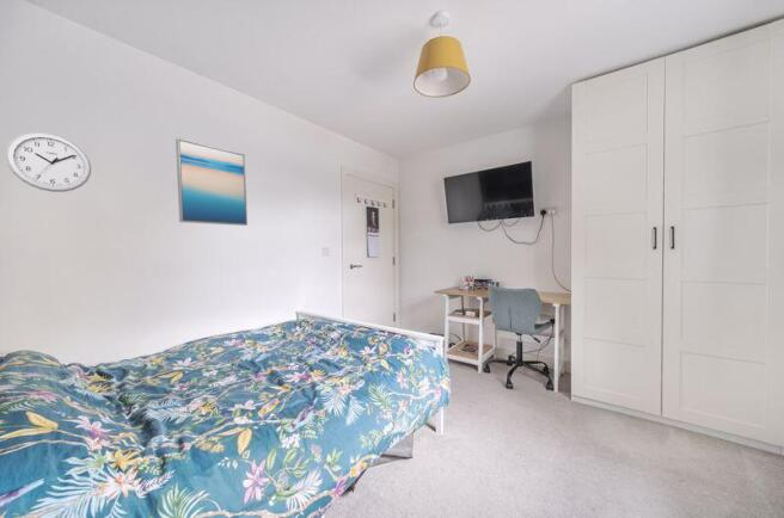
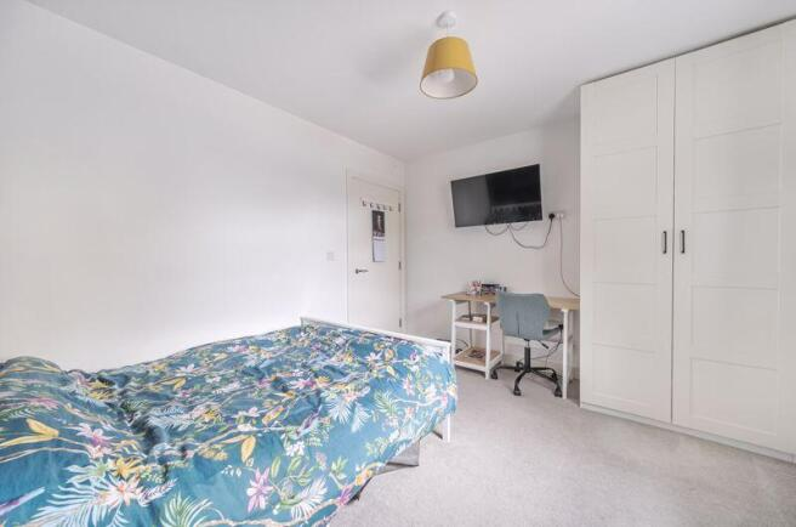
- wall art (214, 185)
- wall clock (51, 162)
